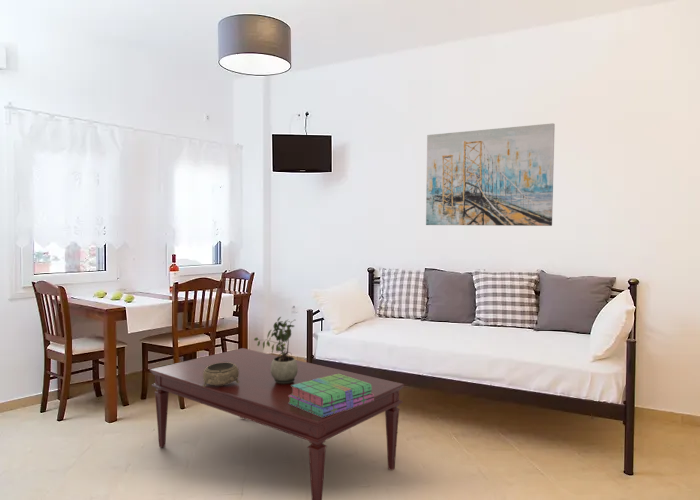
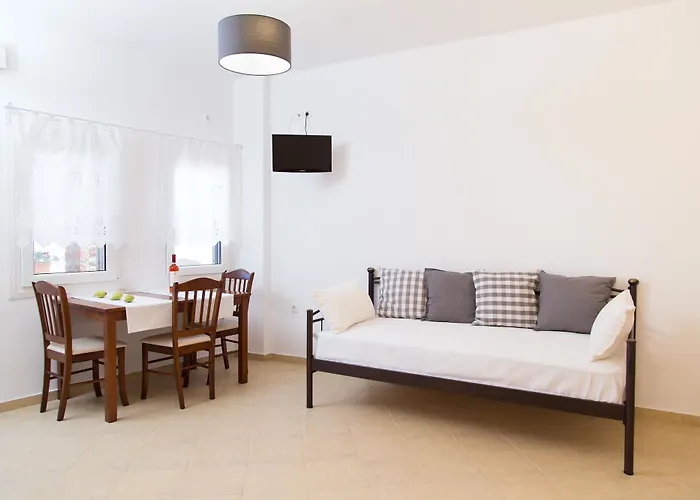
- stack of books (331, 393)
- decorative bowl (221, 374)
- potted plant (278, 349)
- wall art (486, 177)
- coffee table (271, 416)
